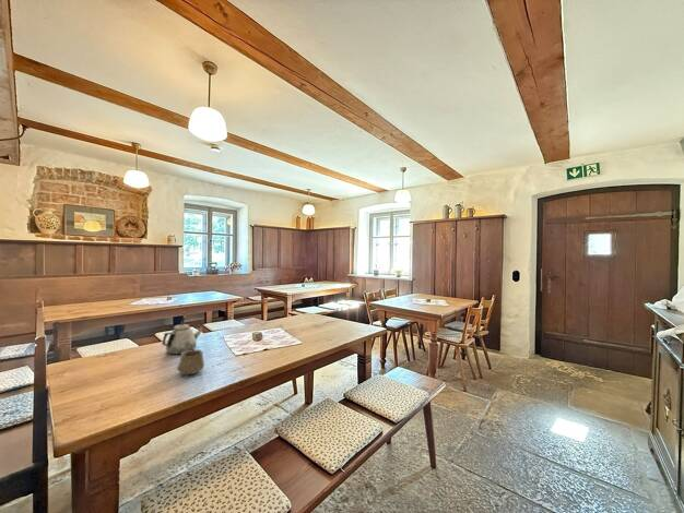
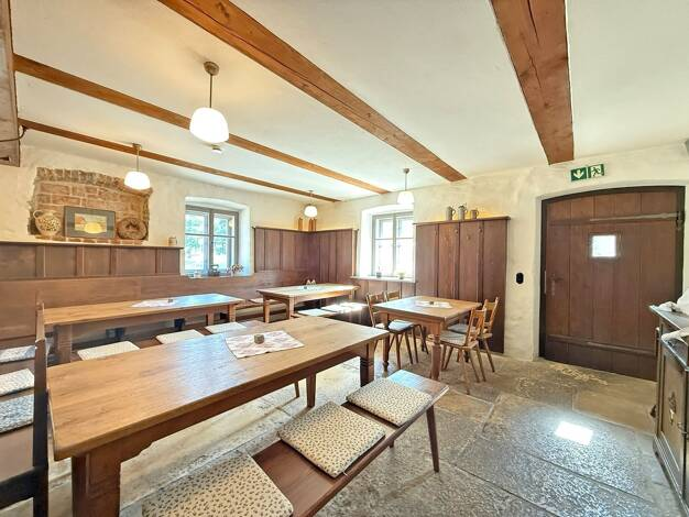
- teapot (184, 335)
- cup (191, 362)
